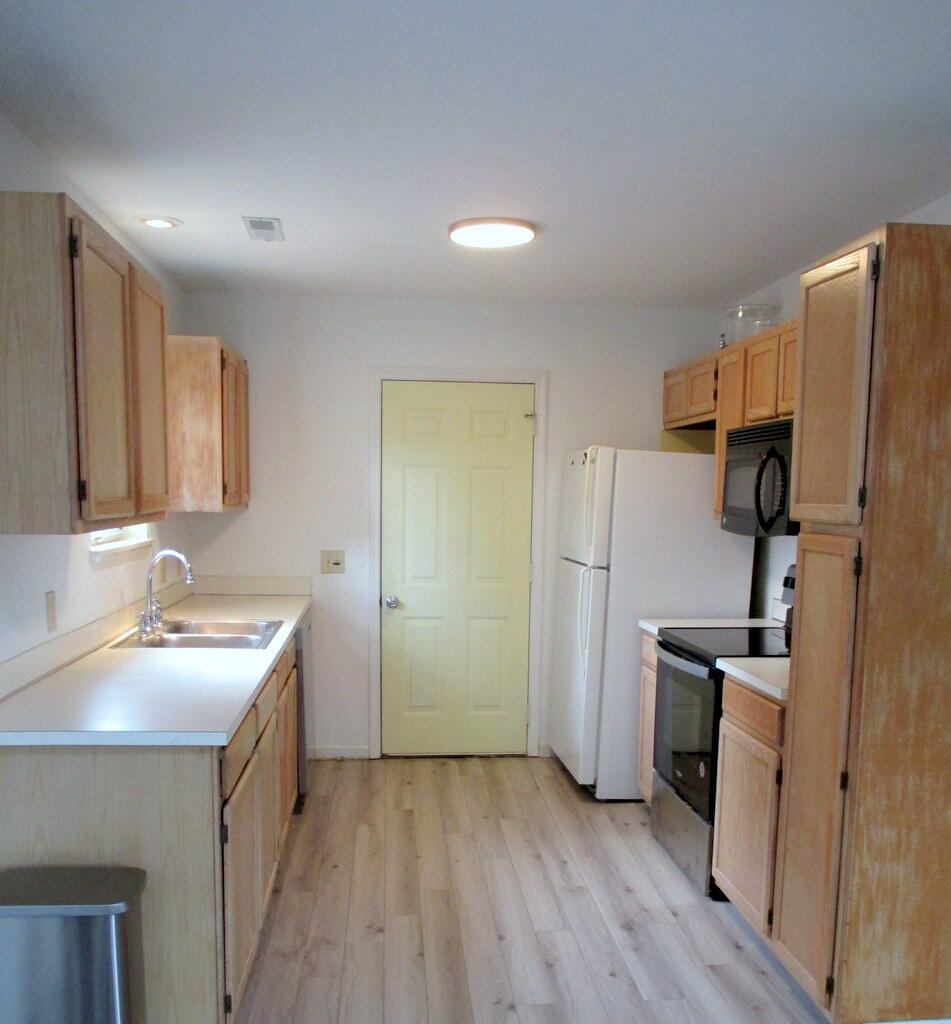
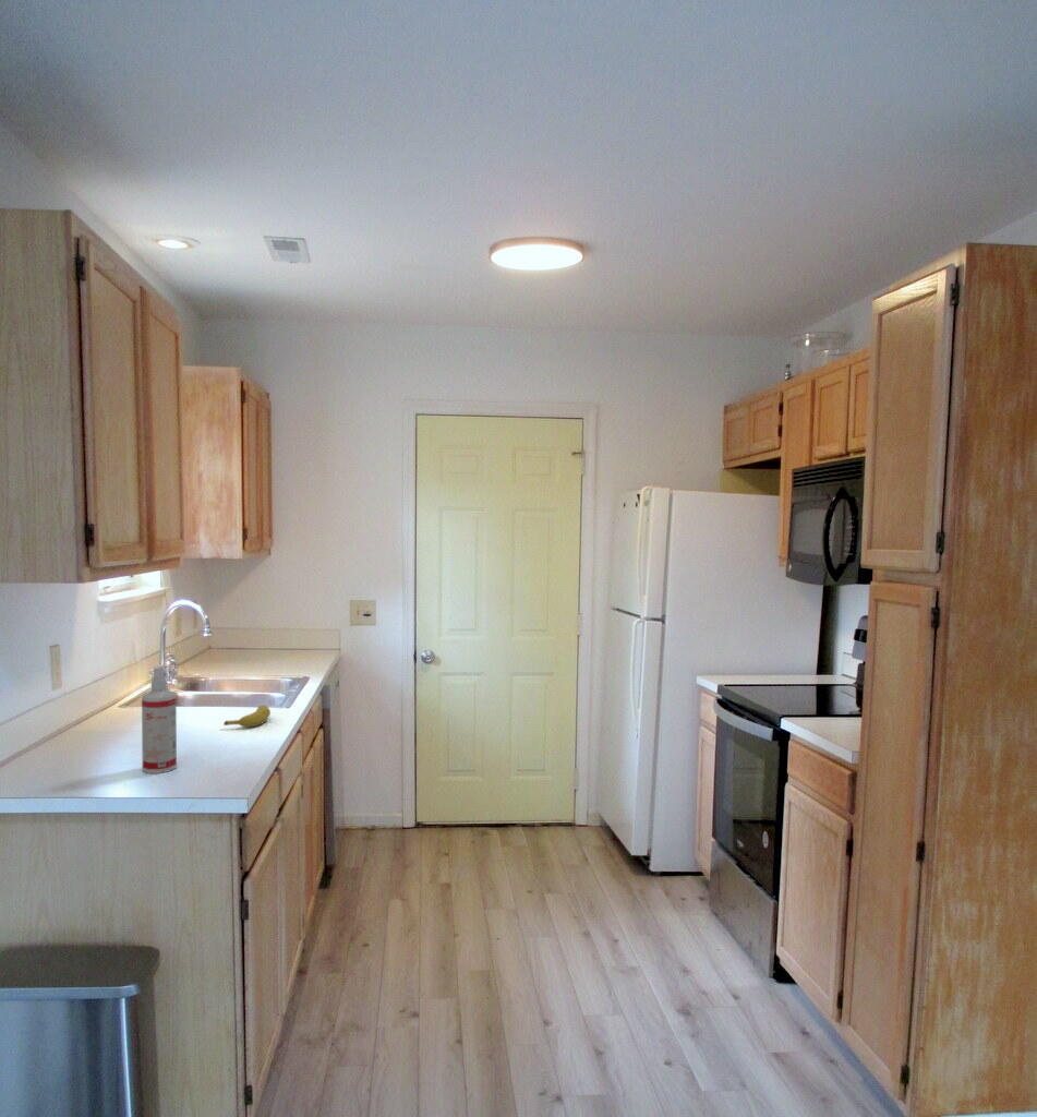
+ banana (251, 716)
+ spray bottle (159, 717)
